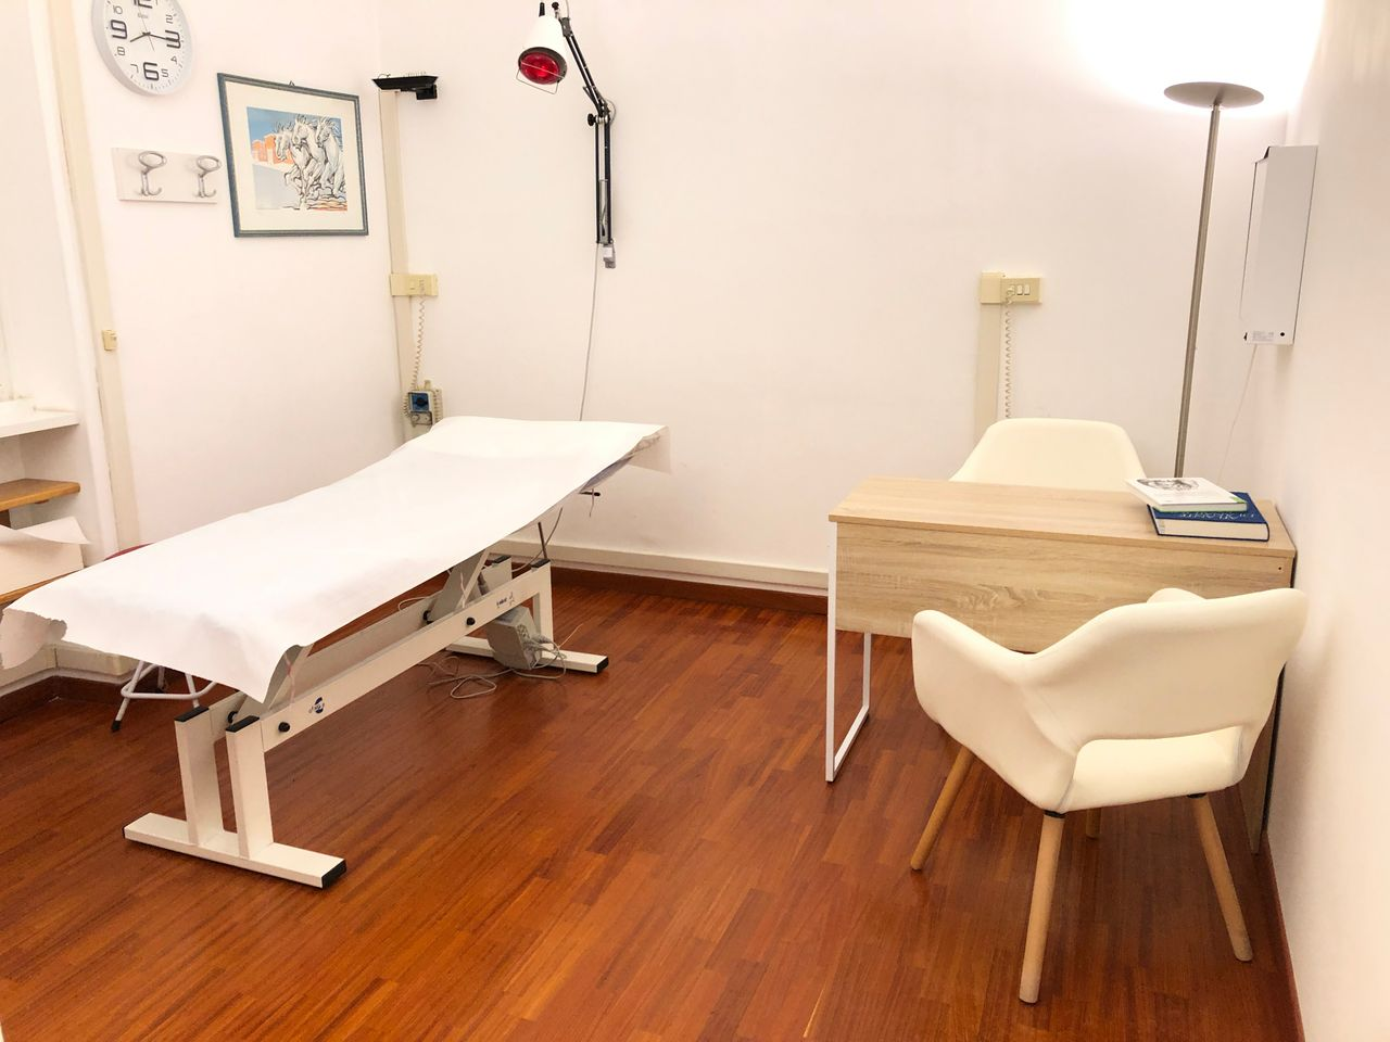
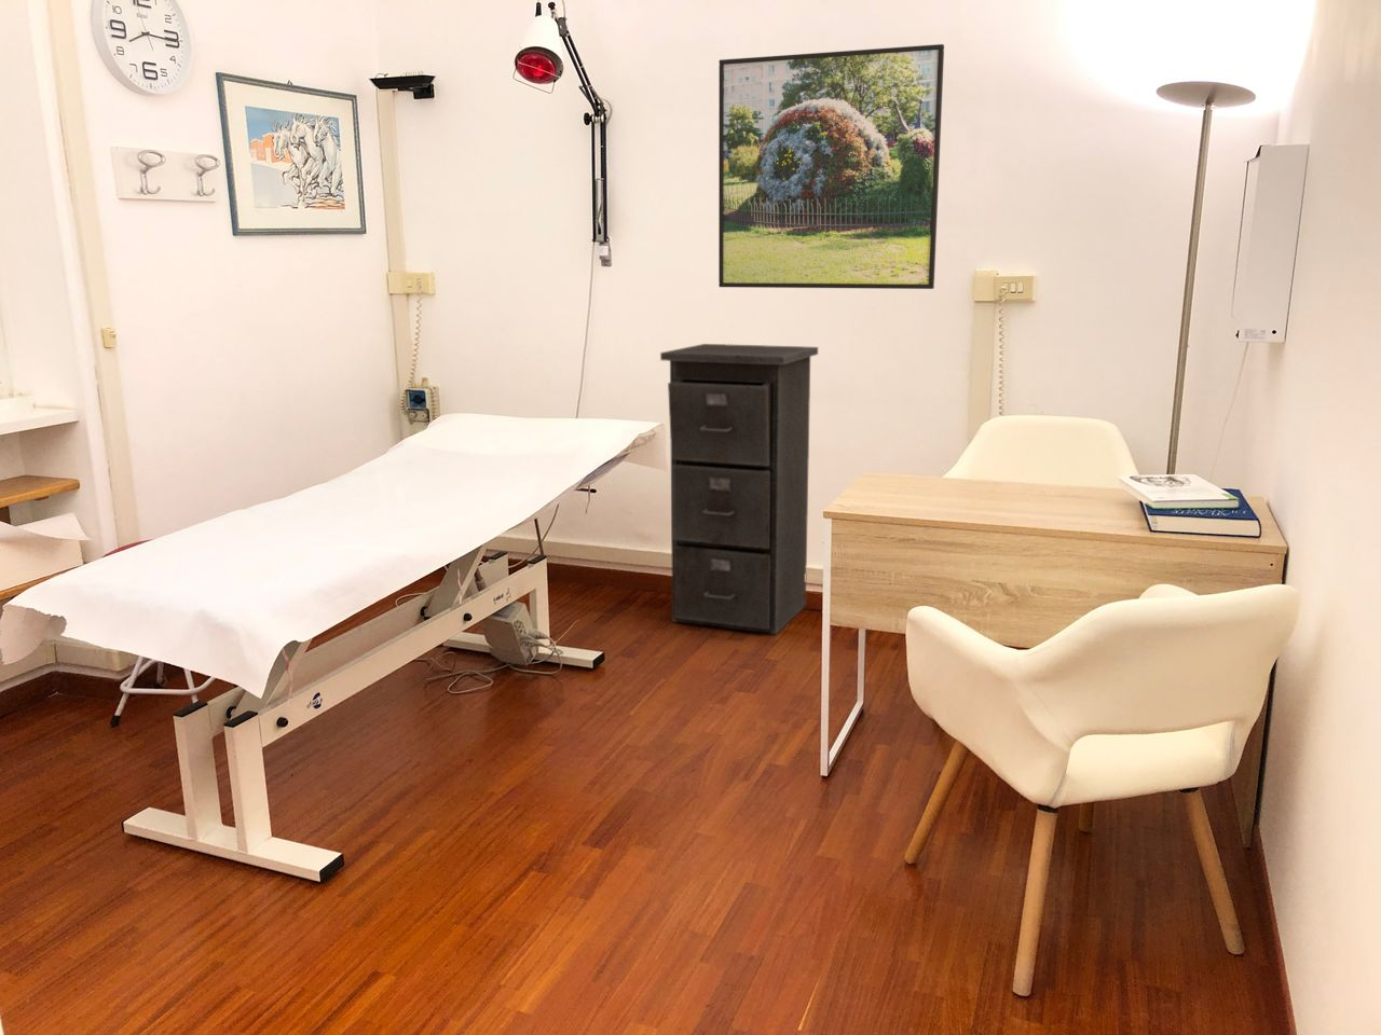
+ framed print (824, 173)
+ filing cabinet (737, 486)
